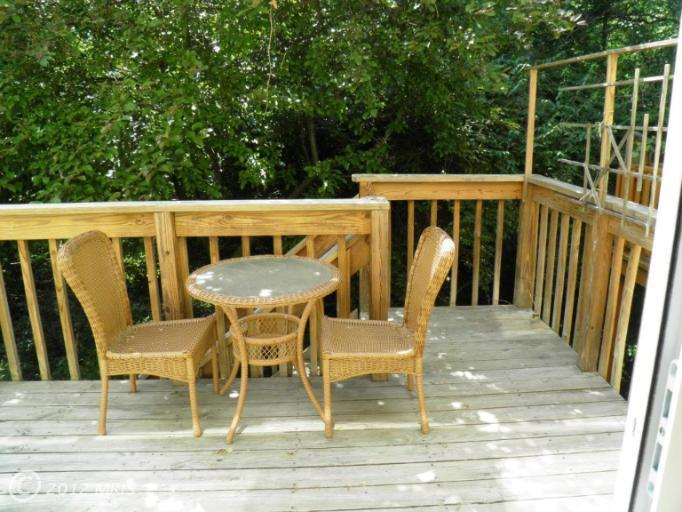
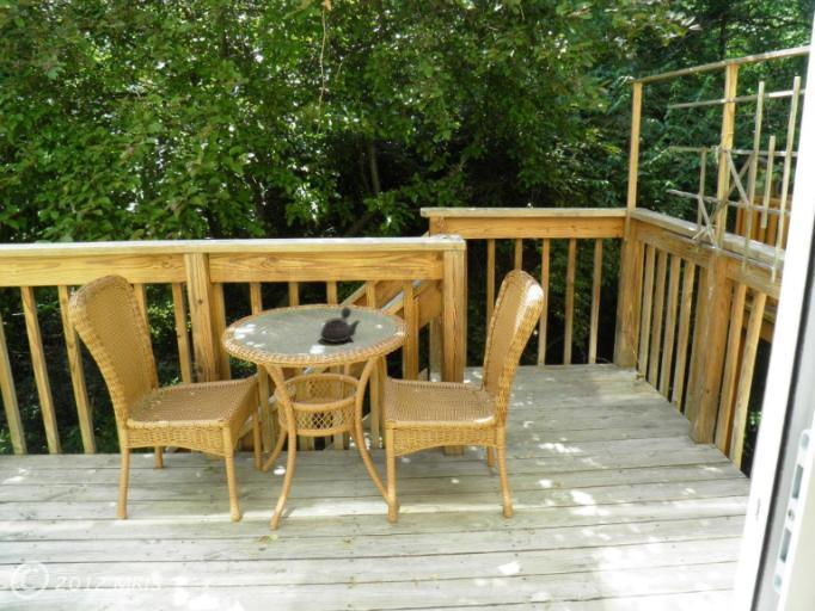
+ teapot (342, 323)
